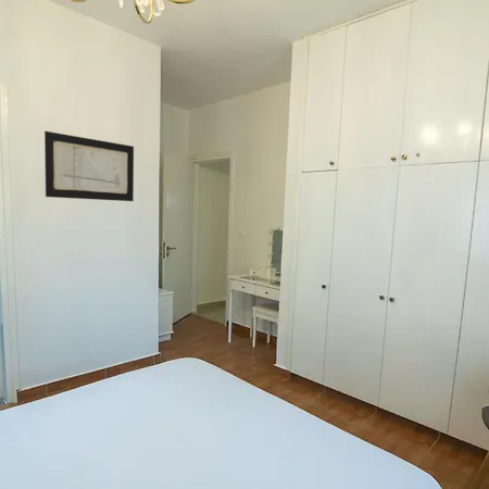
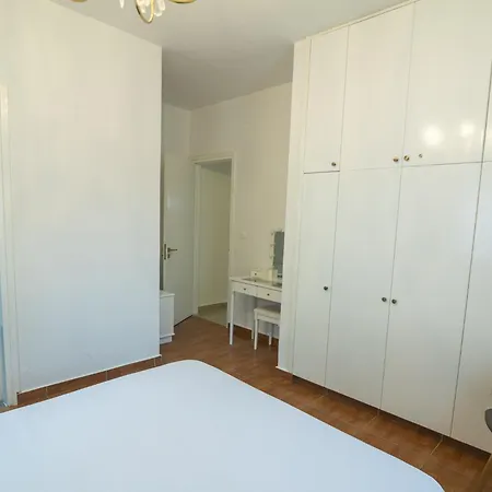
- wall art (92, 170)
